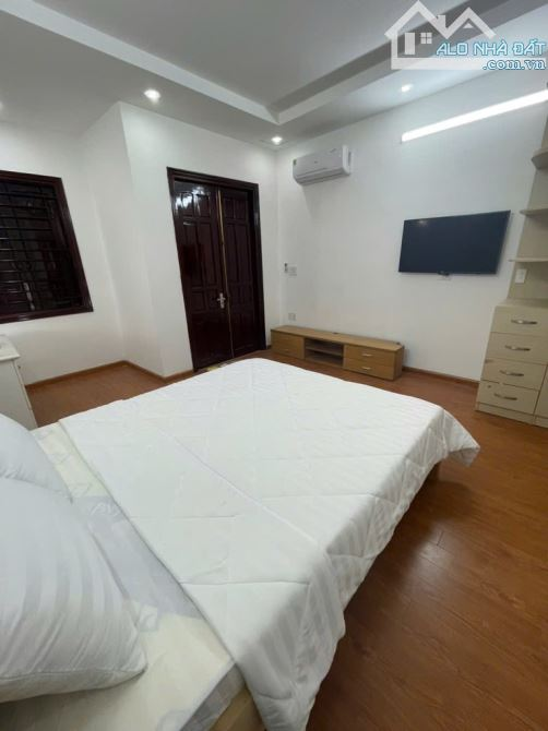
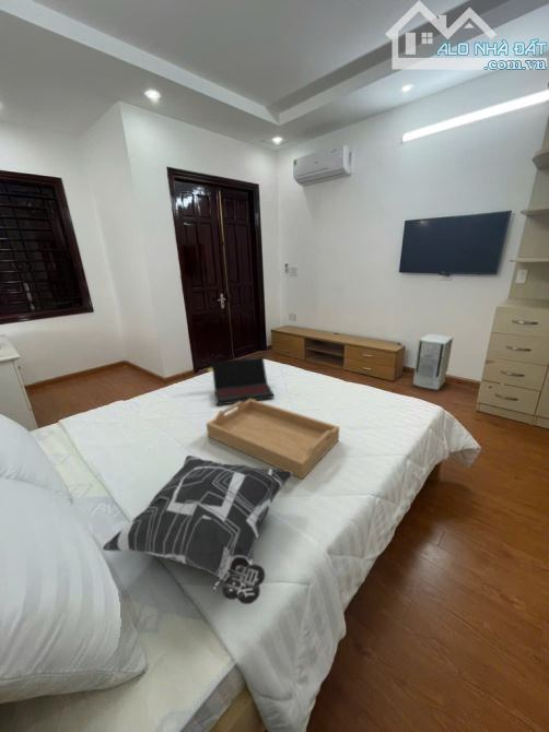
+ decorative pillow (211, 508)
+ serving tray (271, 429)
+ air purifier (432, 361)
+ laptop (241, 378)
